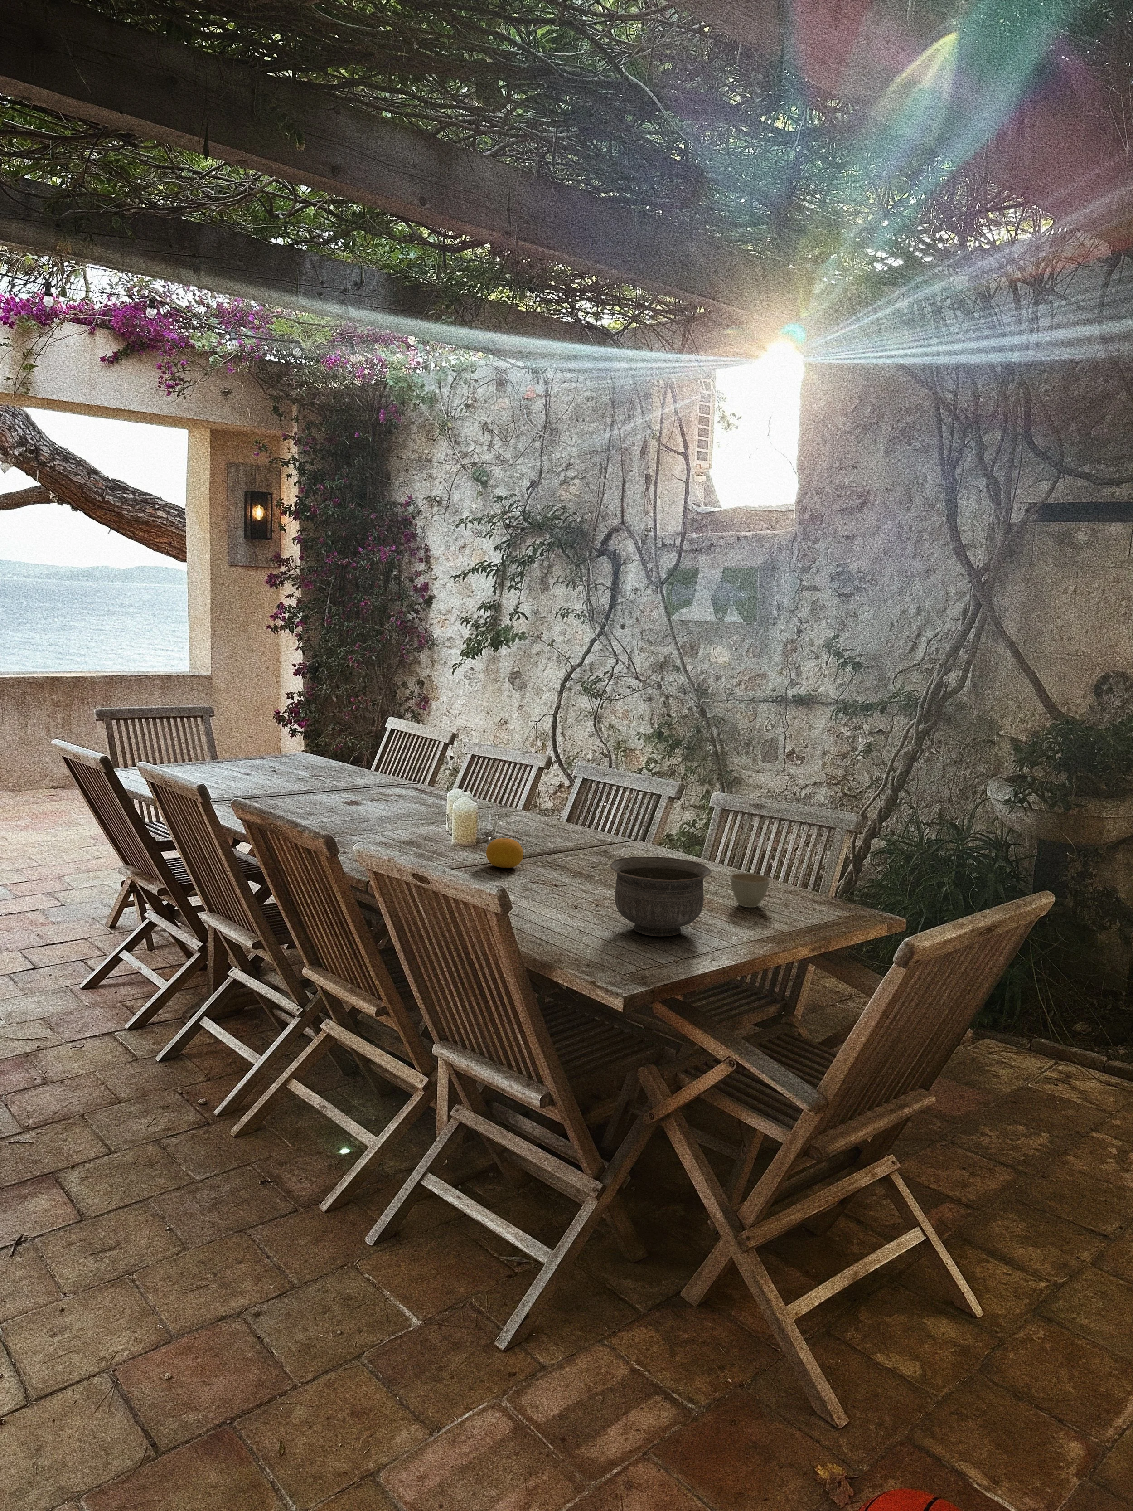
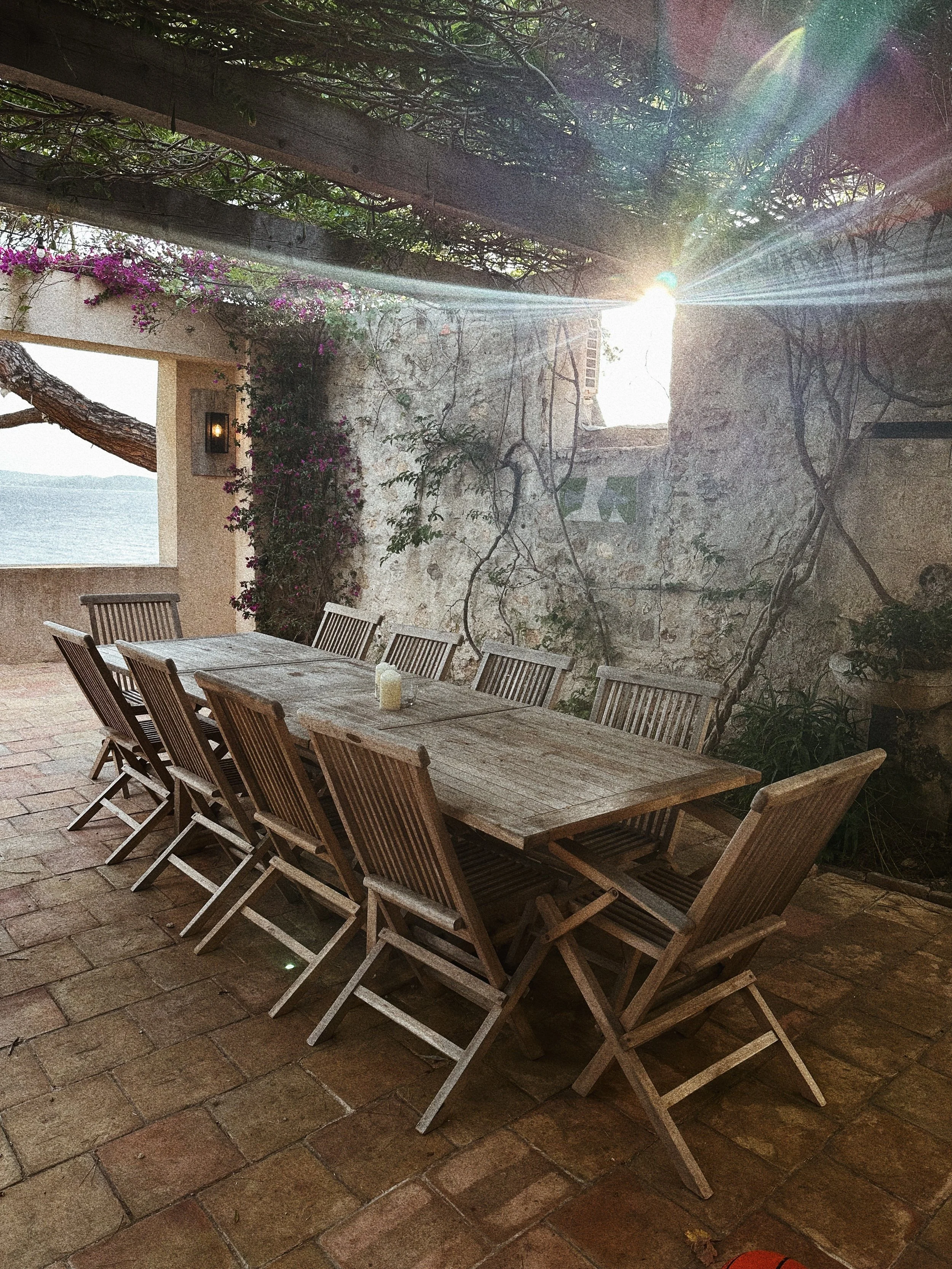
- bowl (659, 898)
- flower pot (749, 892)
- fruit (505, 853)
